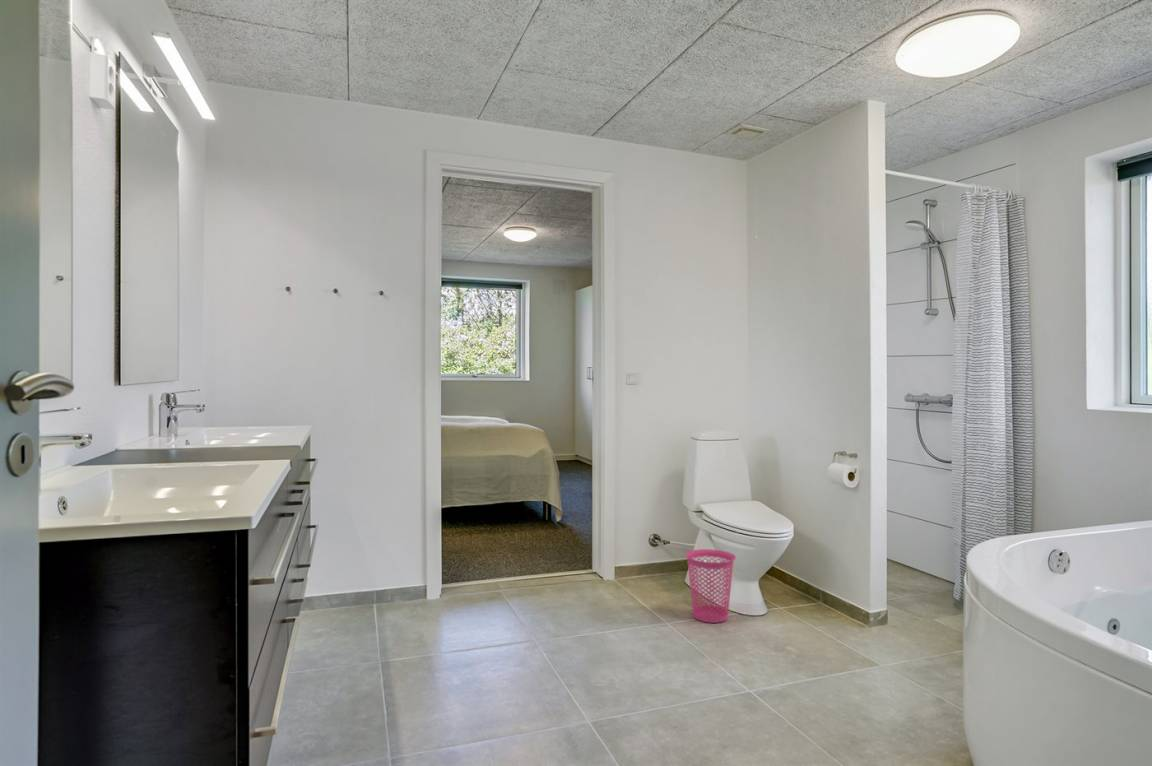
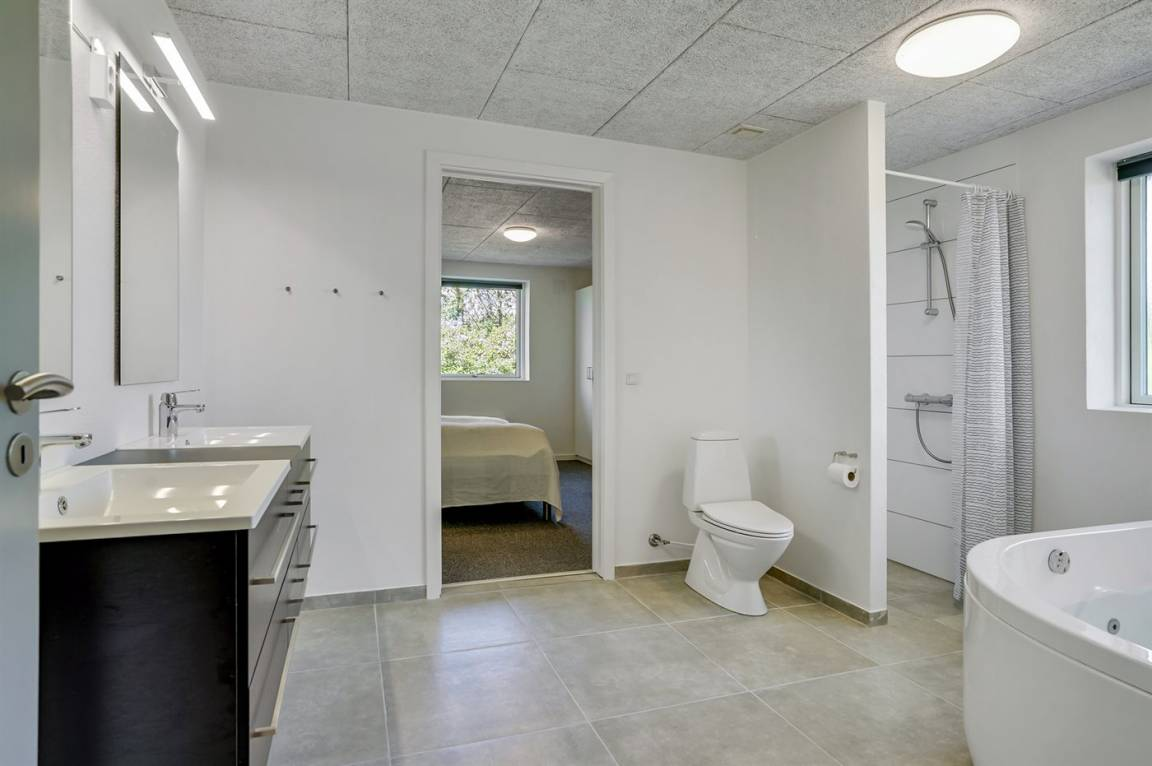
- waste basket (710, 586)
